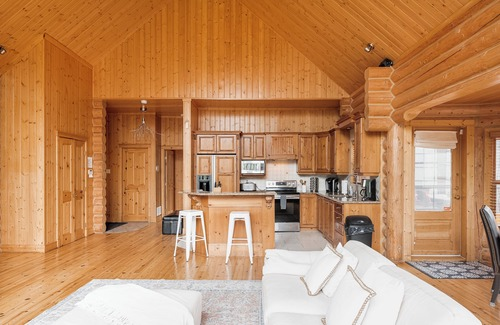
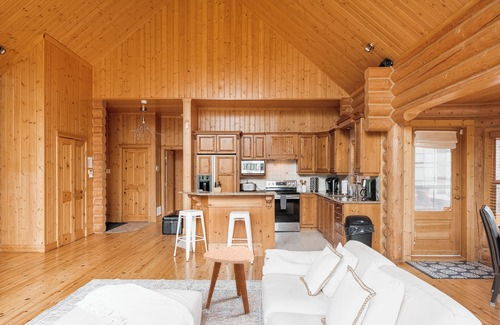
+ side table (235, 278)
